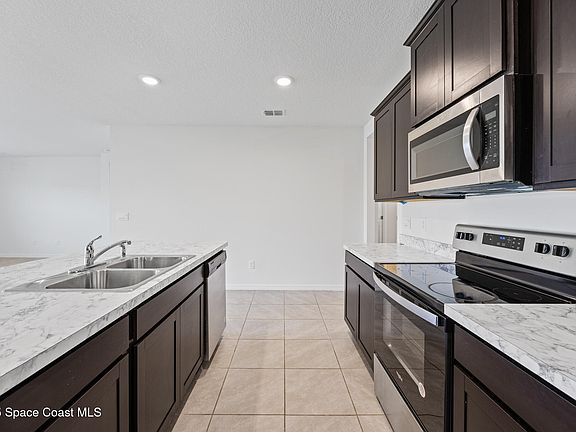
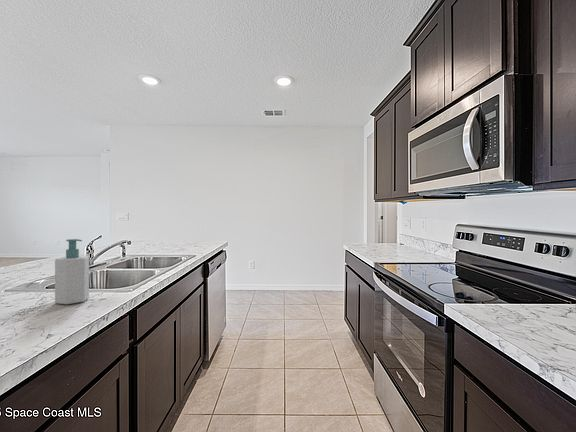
+ soap bottle (72, 270)
